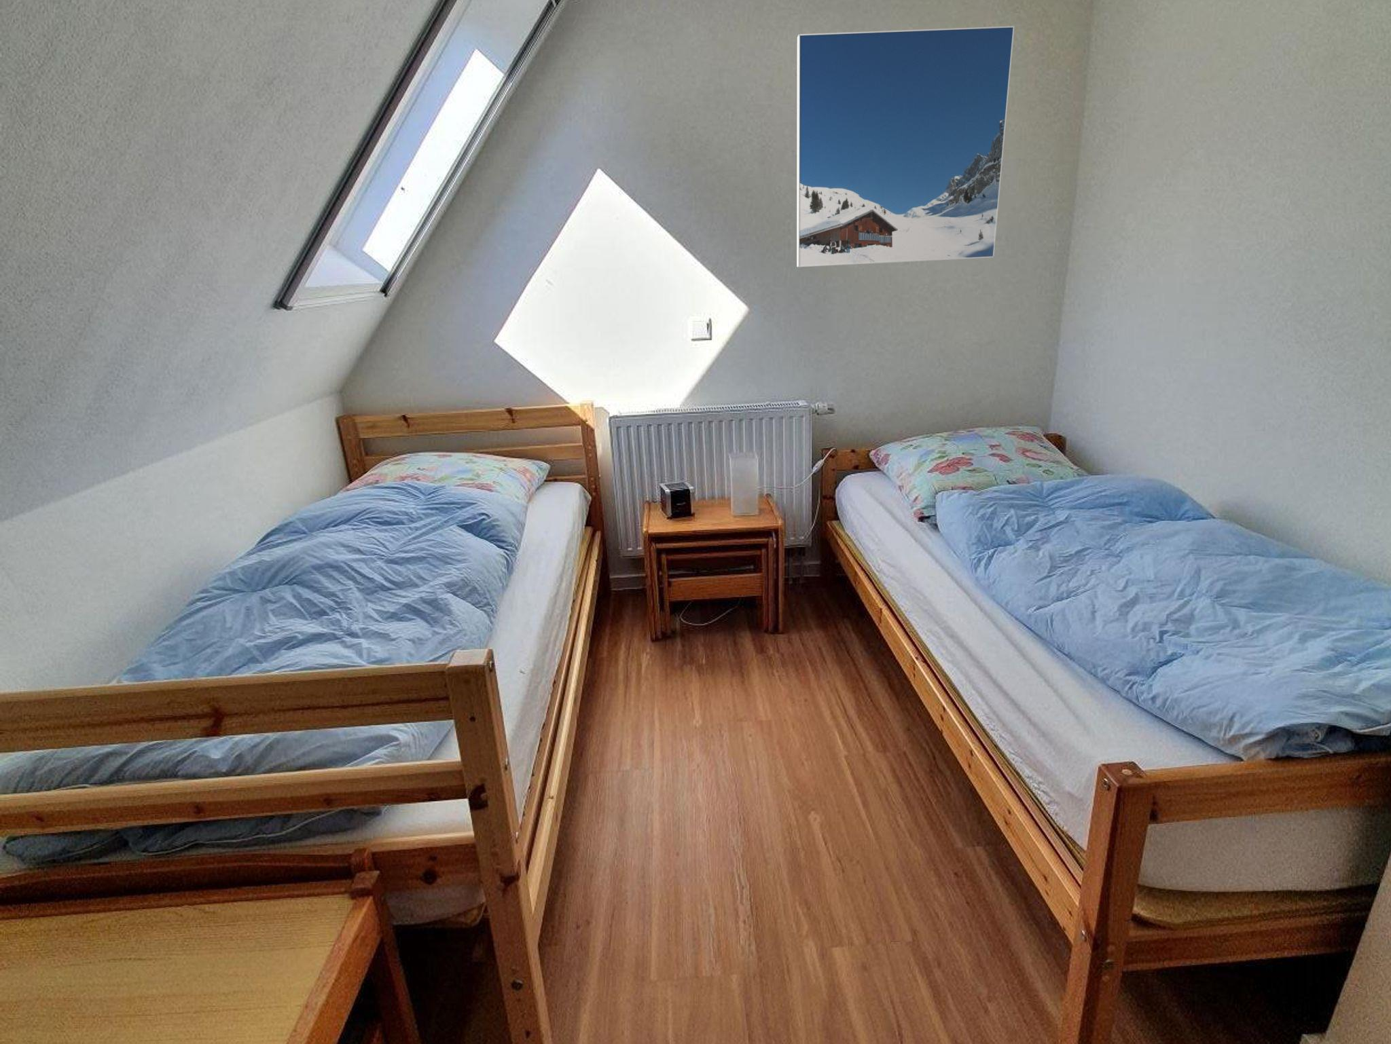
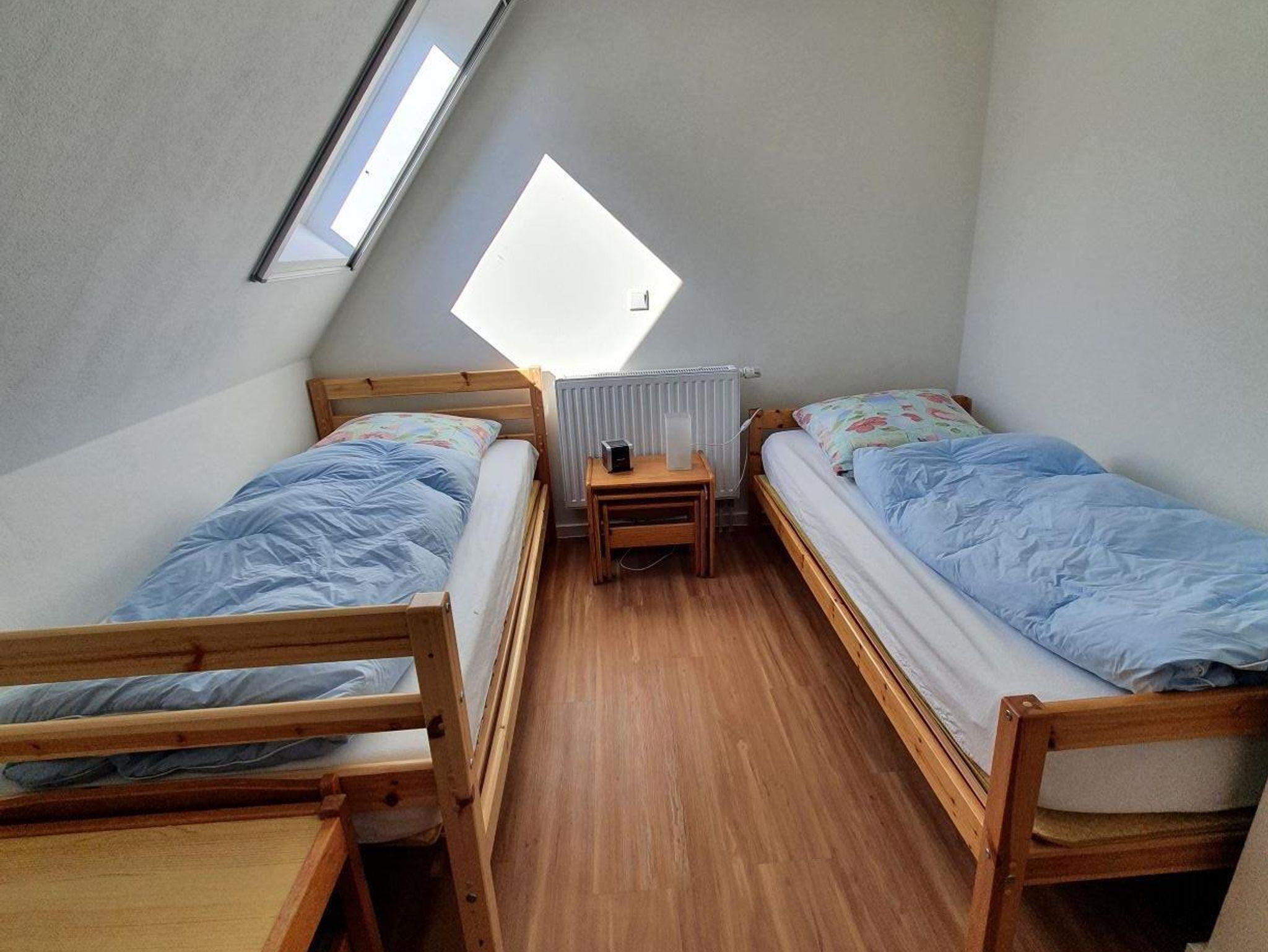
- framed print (900, 152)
